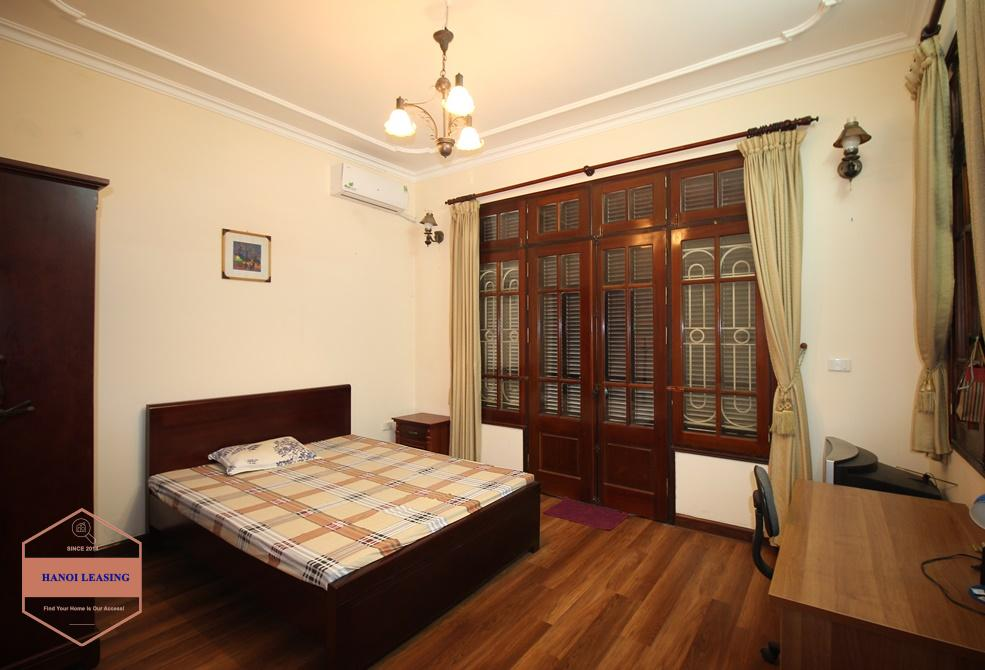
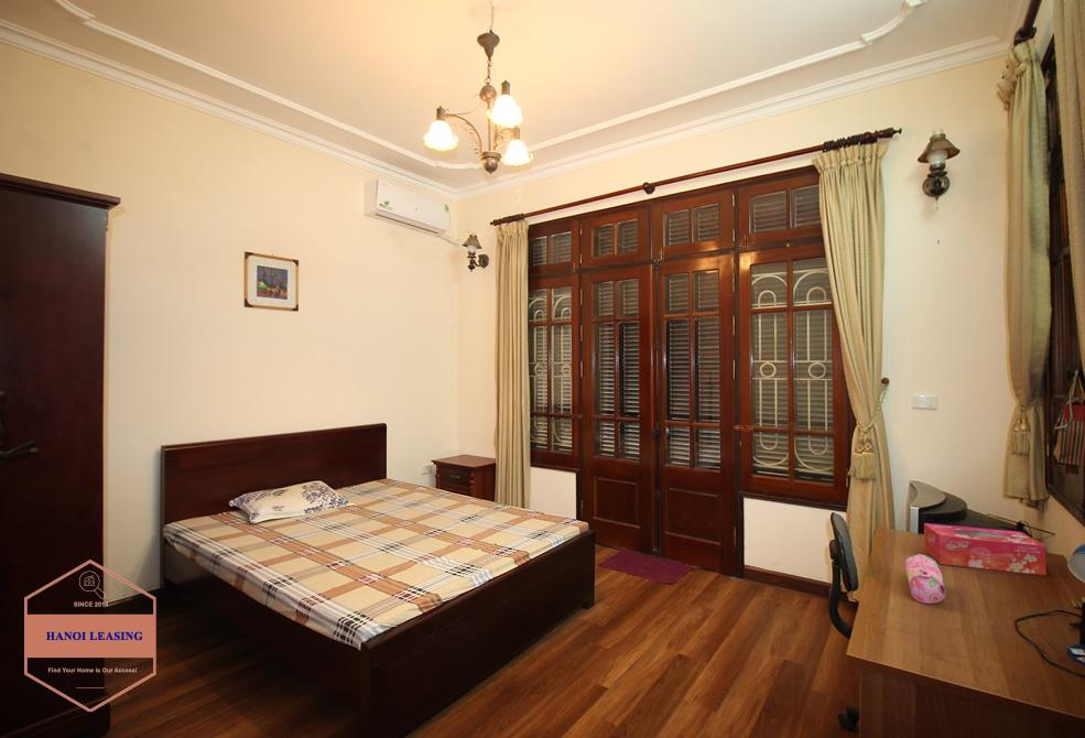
+ tissue box (980, 547)
+ pencil case (924, 577)
